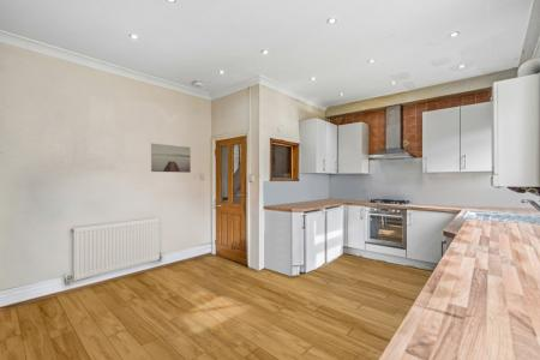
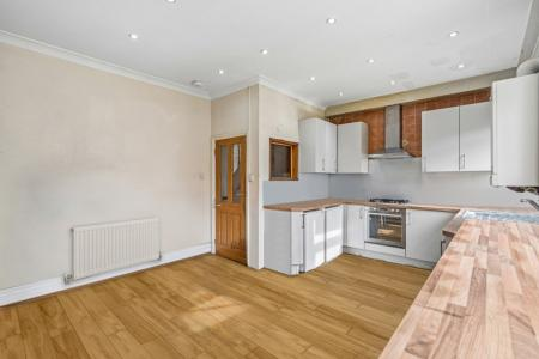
- wall art (172, 158)
